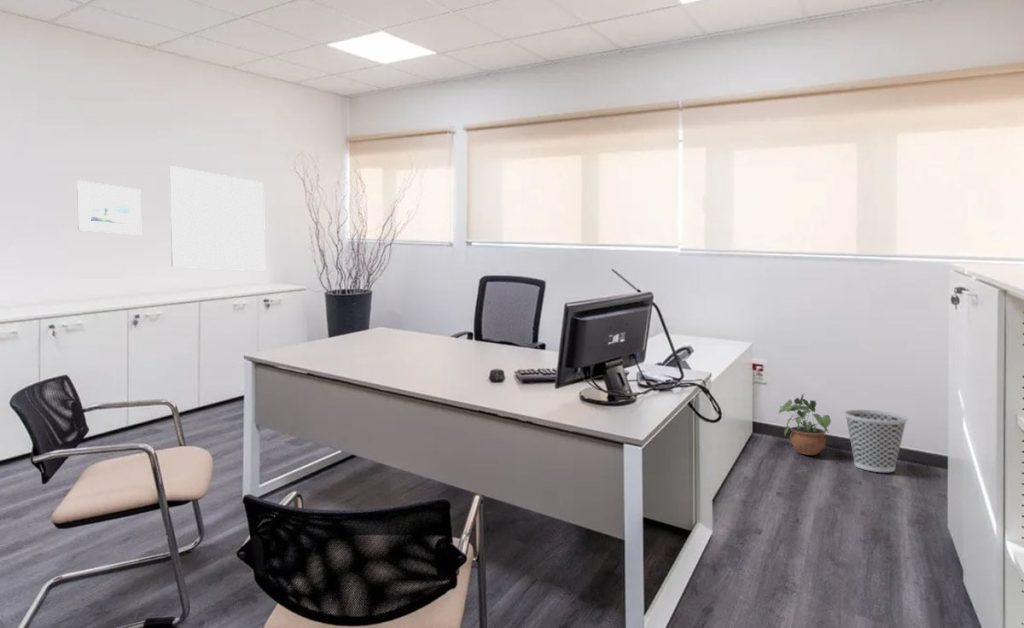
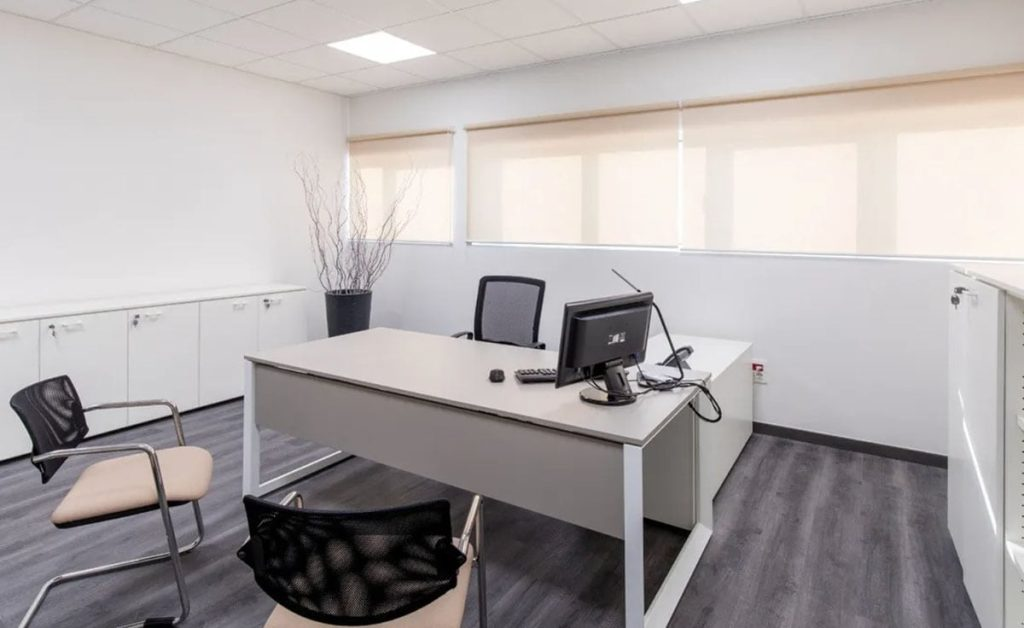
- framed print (110, 208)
- potted plant (805, 422)
- wall art (220, 221)
- wastebasket (874, 440)
